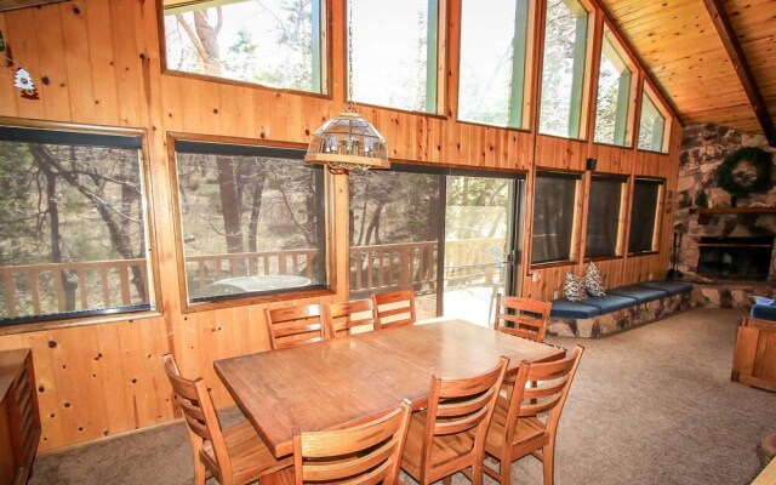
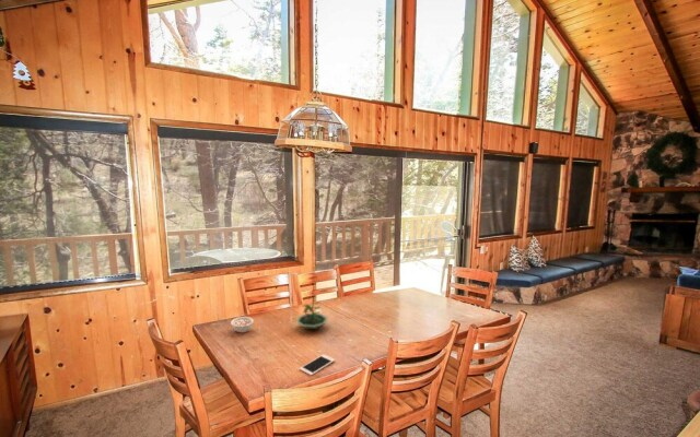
+ terrarium (313, 303)
+ legume (242, 323)
+ cell phone (317, 364)
